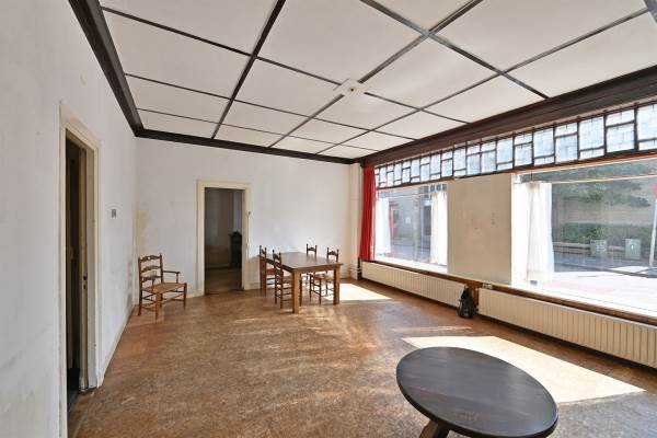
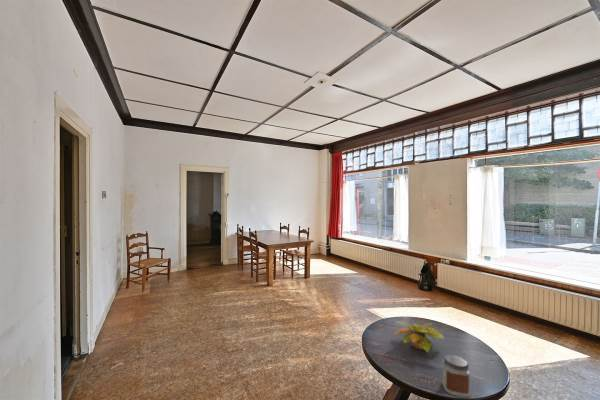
+ plant (420, 333)
+ jar (455, 374)
